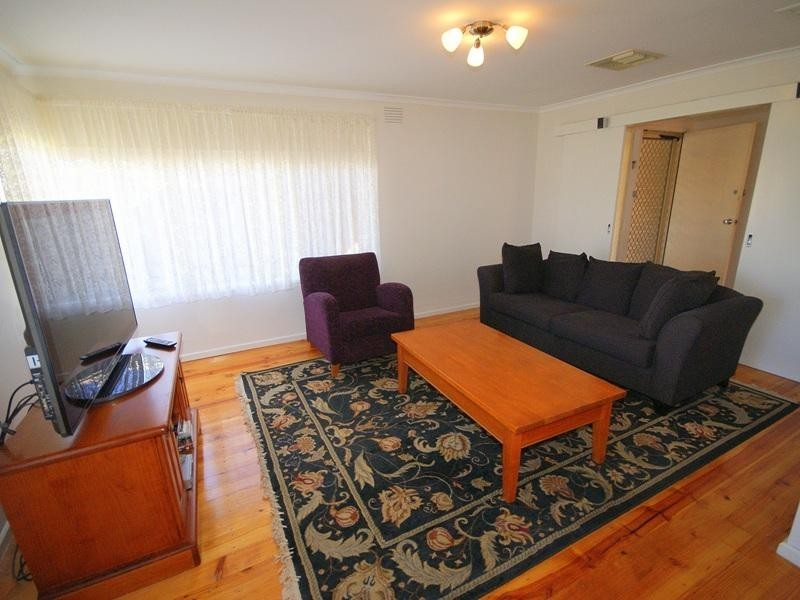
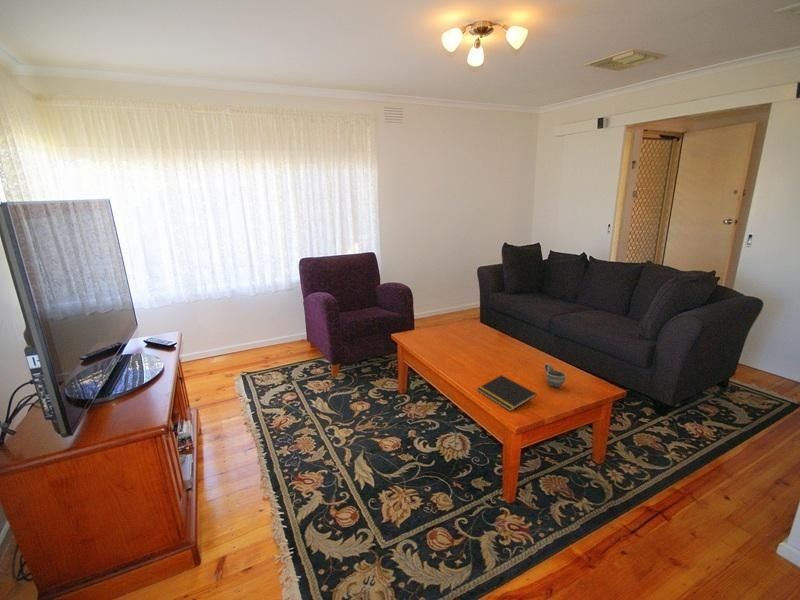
+ cup (555, 376)
+ notepad (505, 391)
